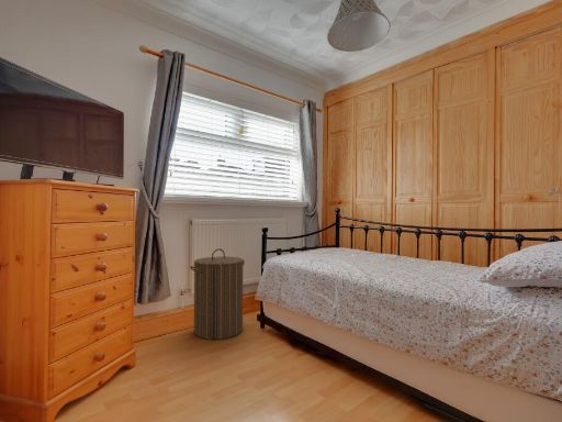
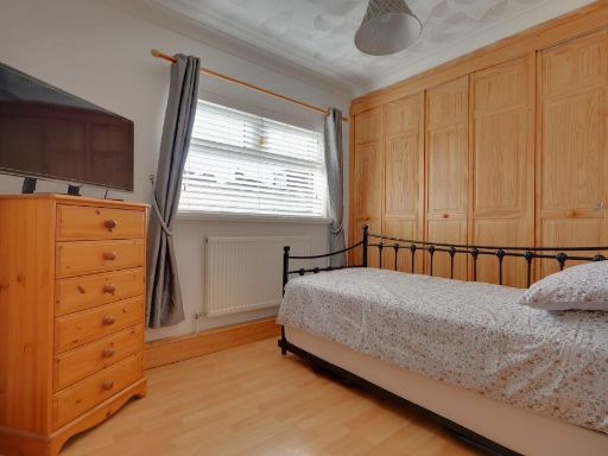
- laundry hamper (218, 289)
